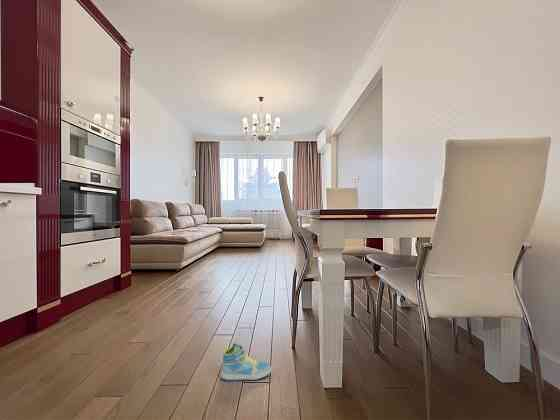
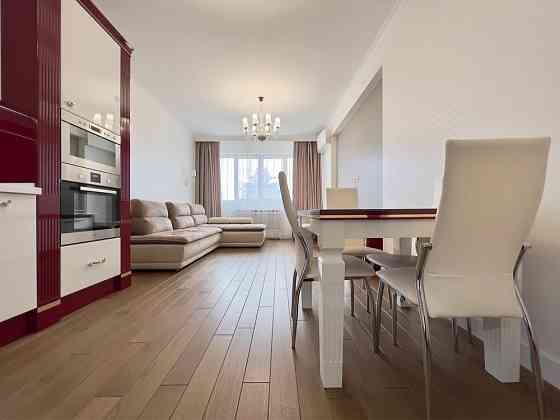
- sneaker (246, 359)
